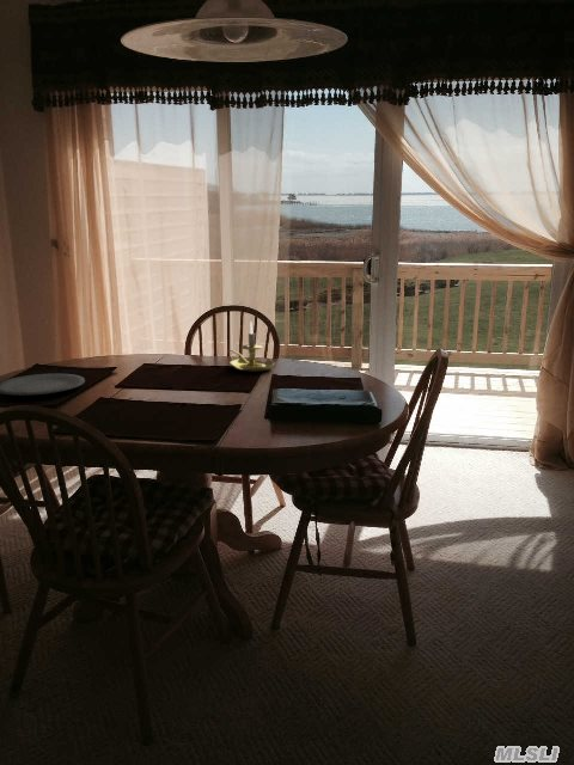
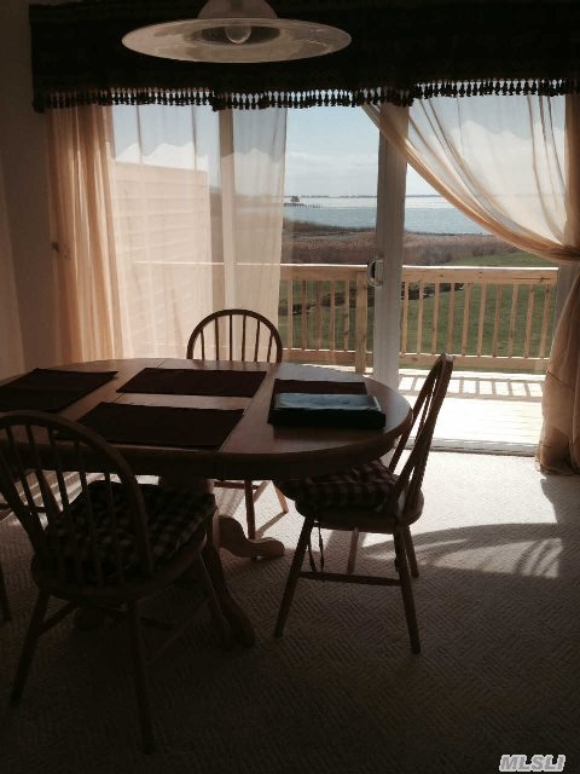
- plate (39, 385)
- candle holder (249, 344)
